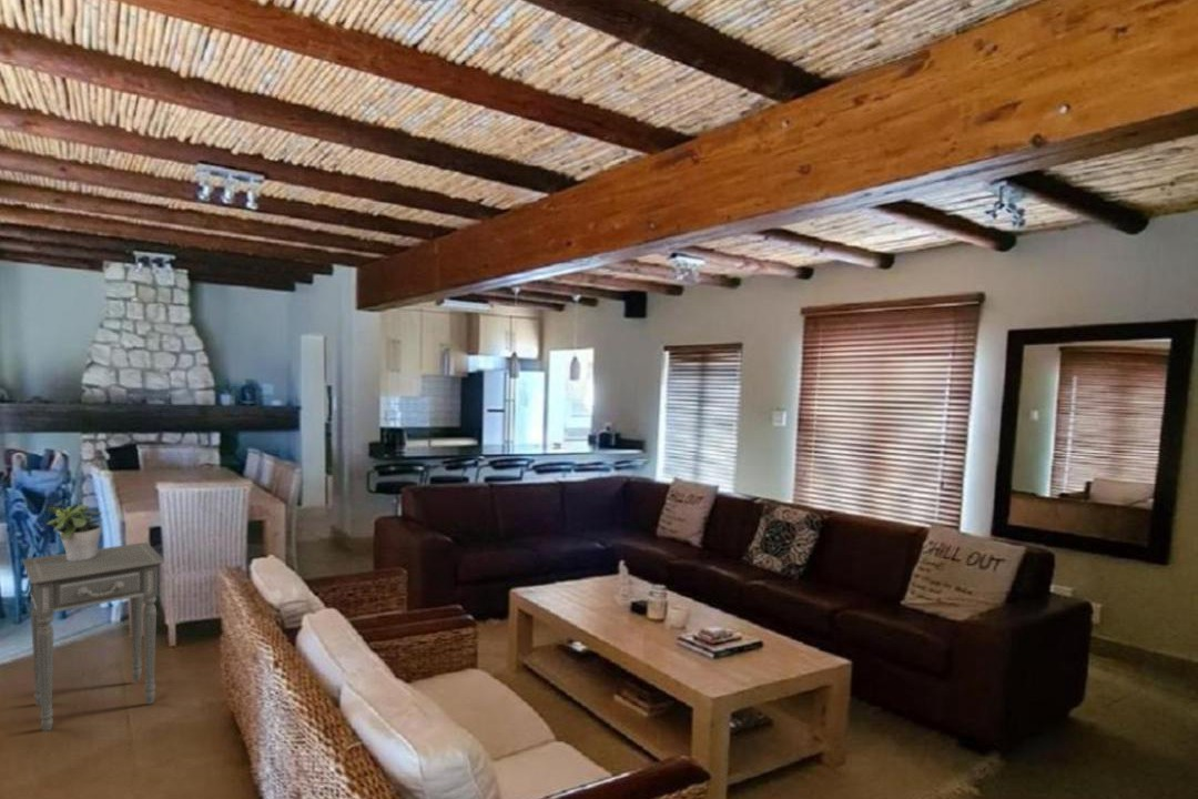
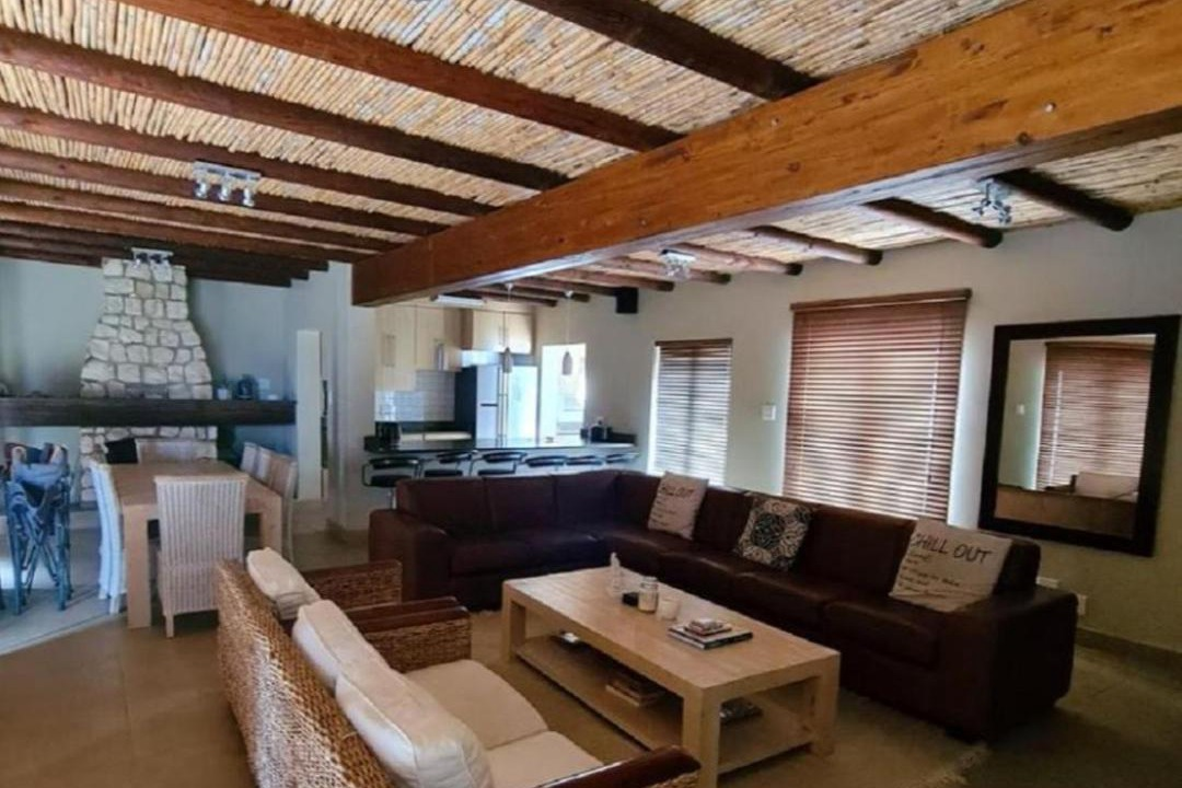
- side table (90, 605)
- potted plant (70, 529)
